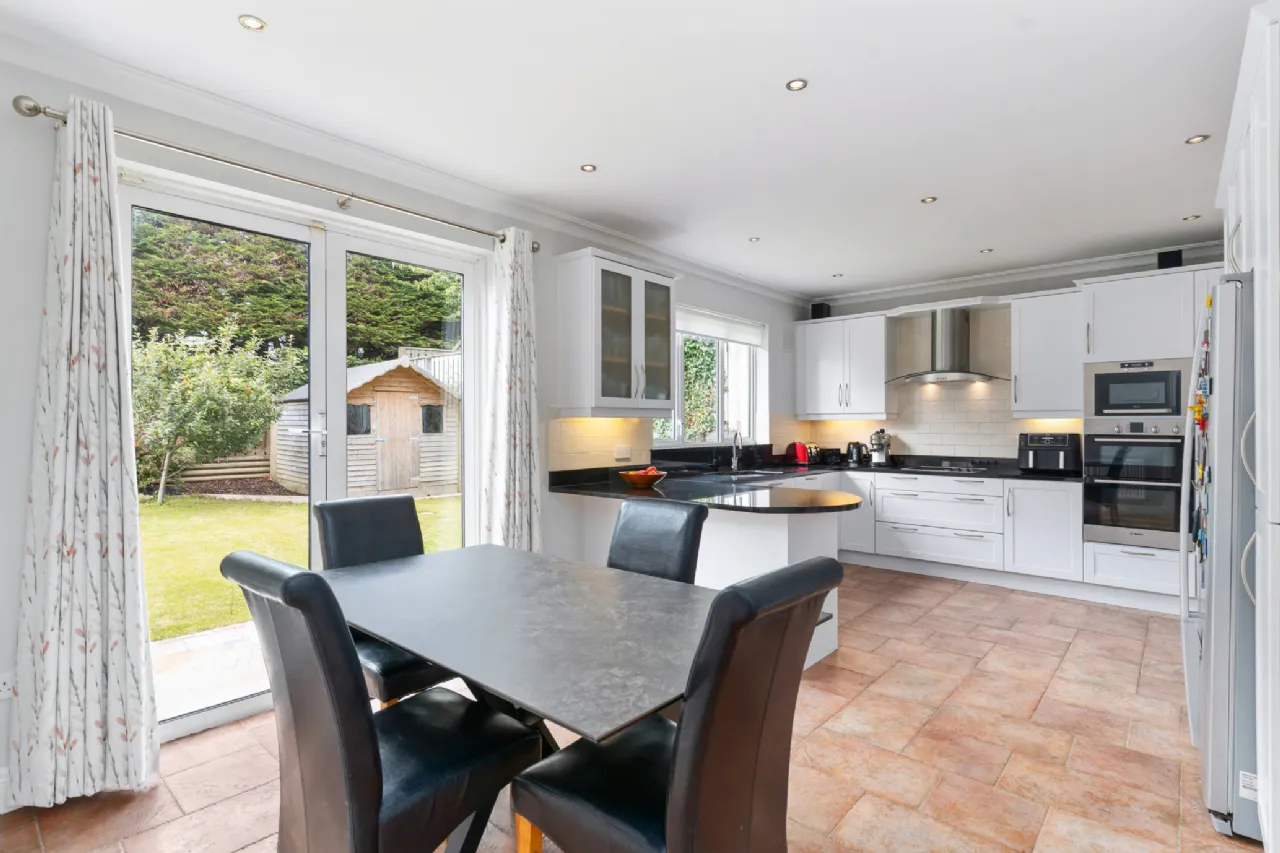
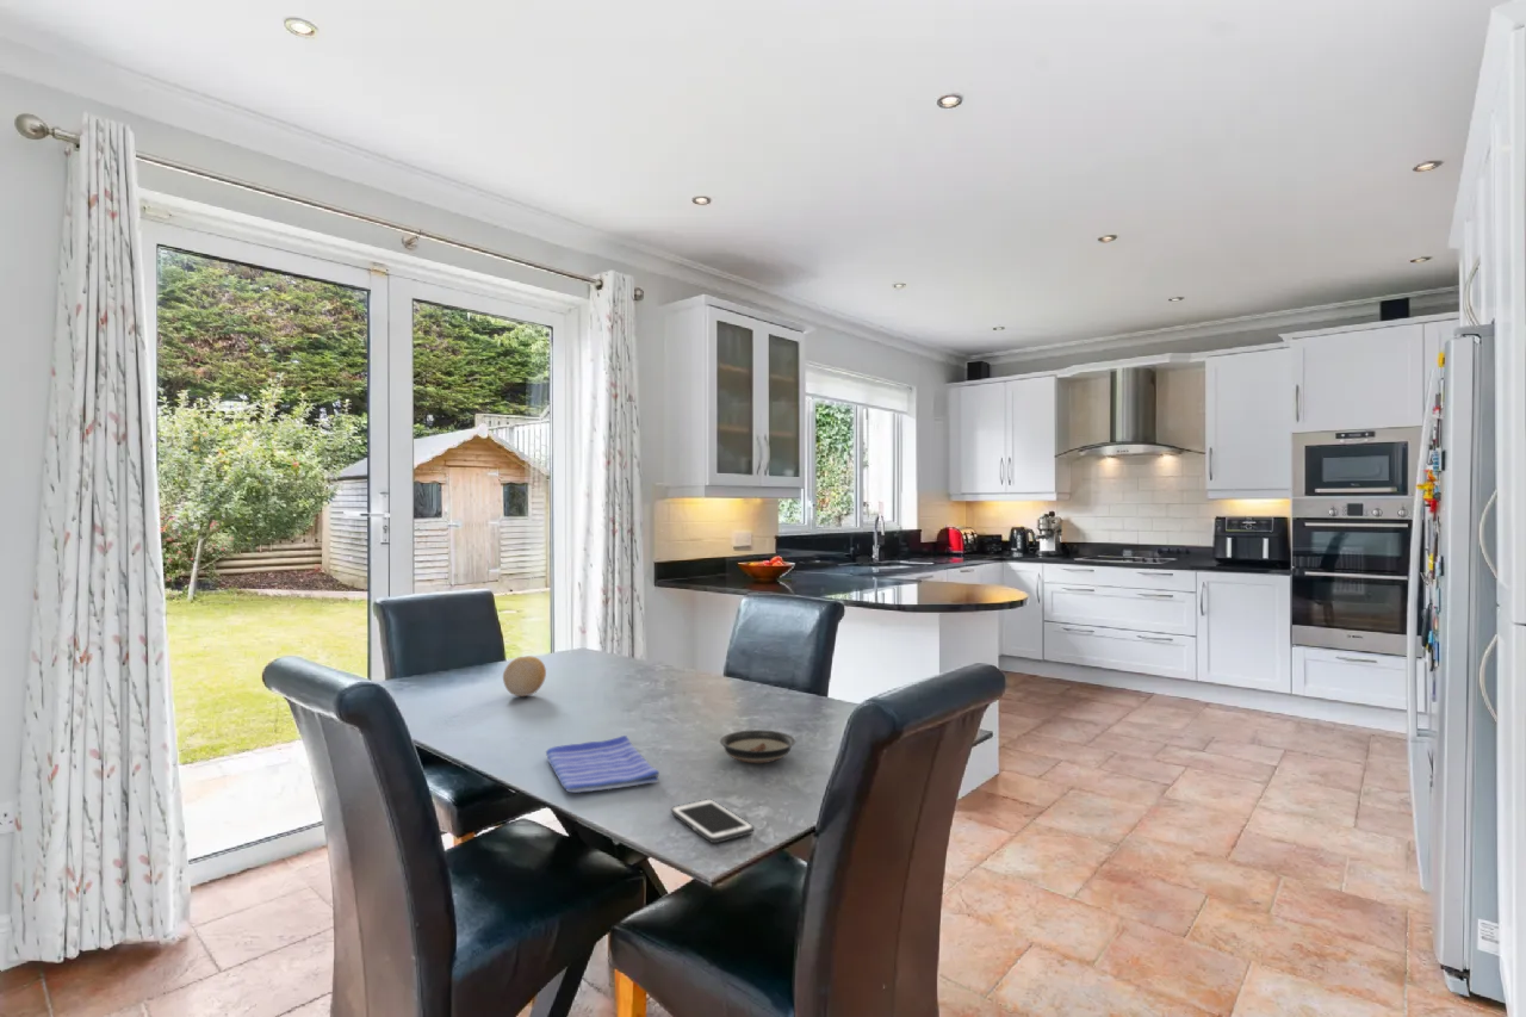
+ cell phone (711, 819)
+ saucer (757, 749)
+ dish towel (600, 762)
+ fruit (523, 676)
